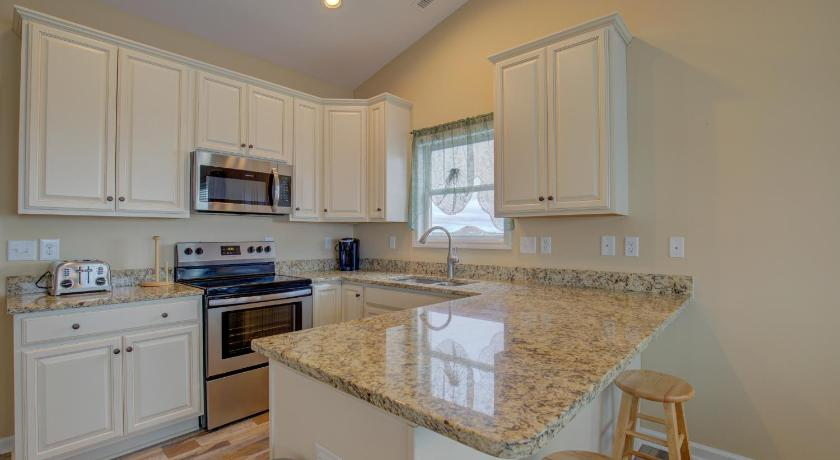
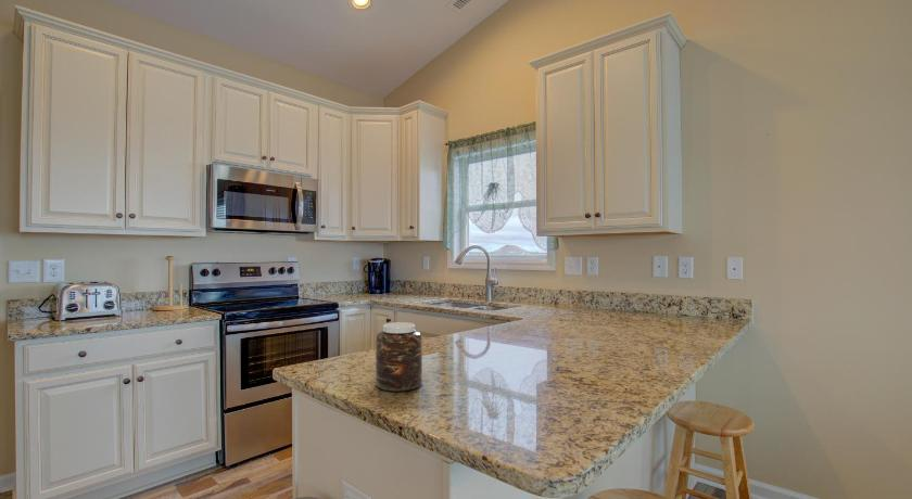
+ jar (398, 354)
